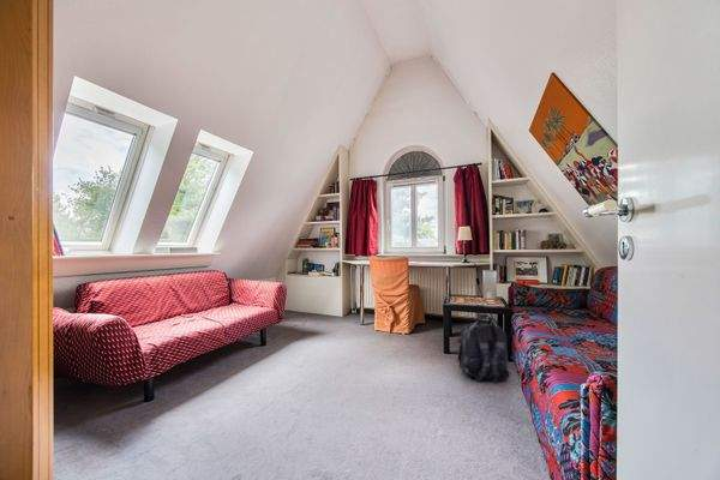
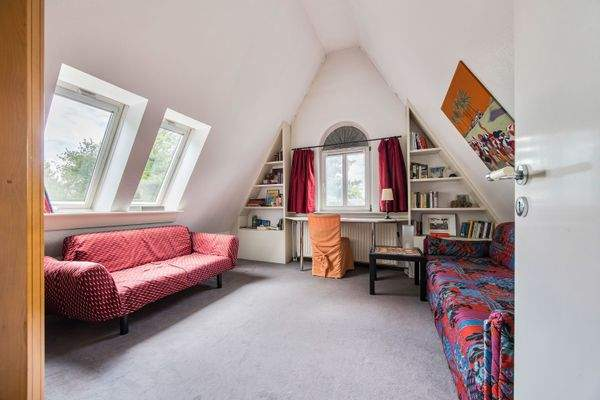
- backpack (482, 343)
